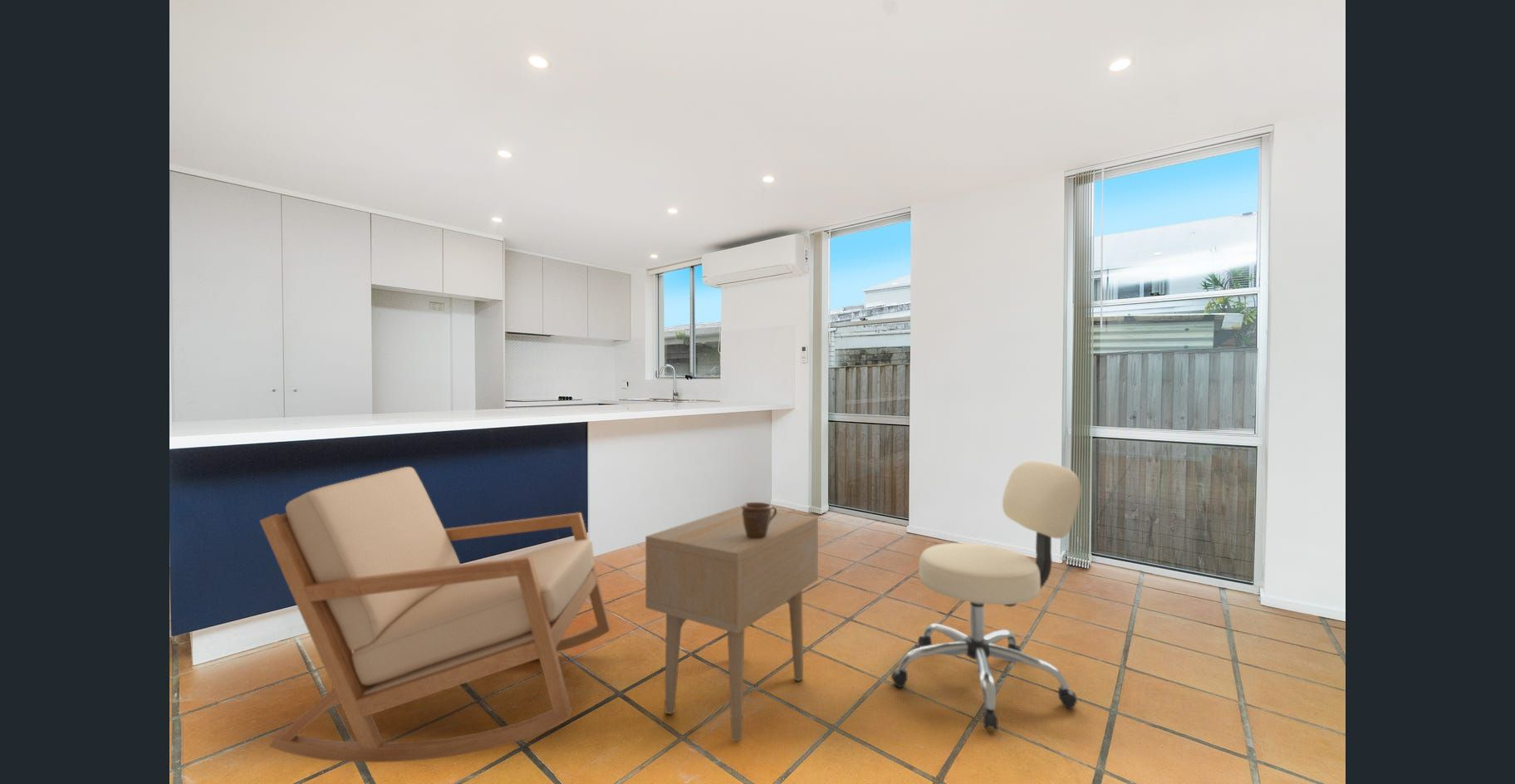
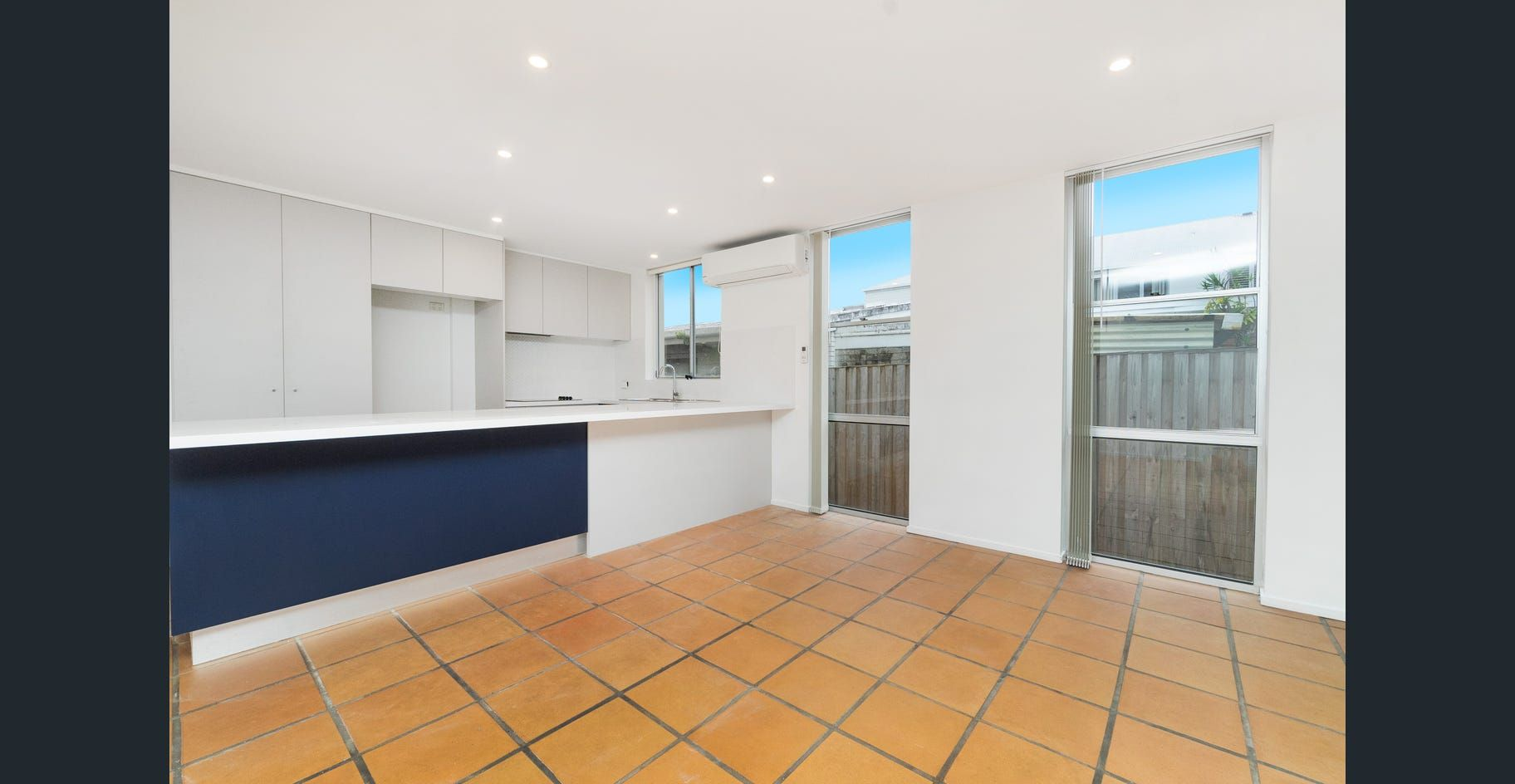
- mug (758, 519)
- chair (973, 573)
- chair (466, 588)
- side table (734, 610)
